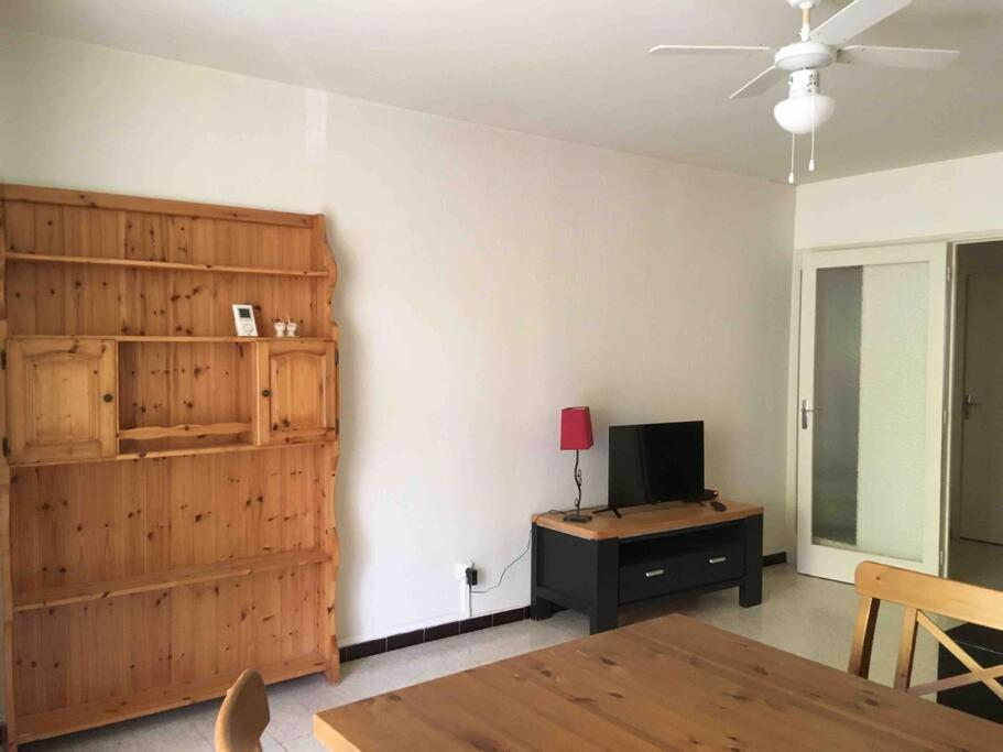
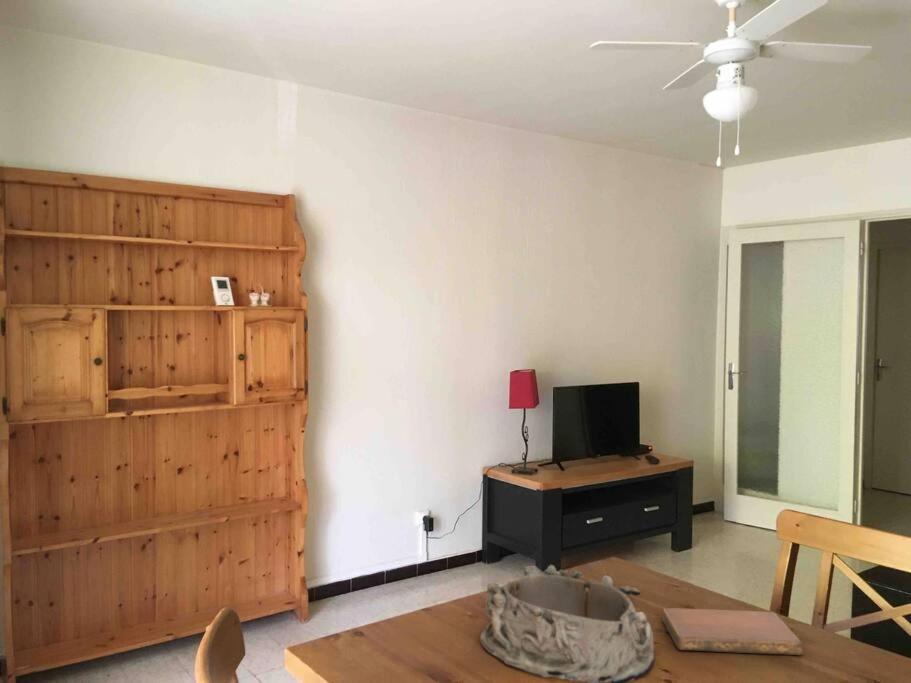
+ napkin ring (564, 615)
+ notebook (728, 630)
